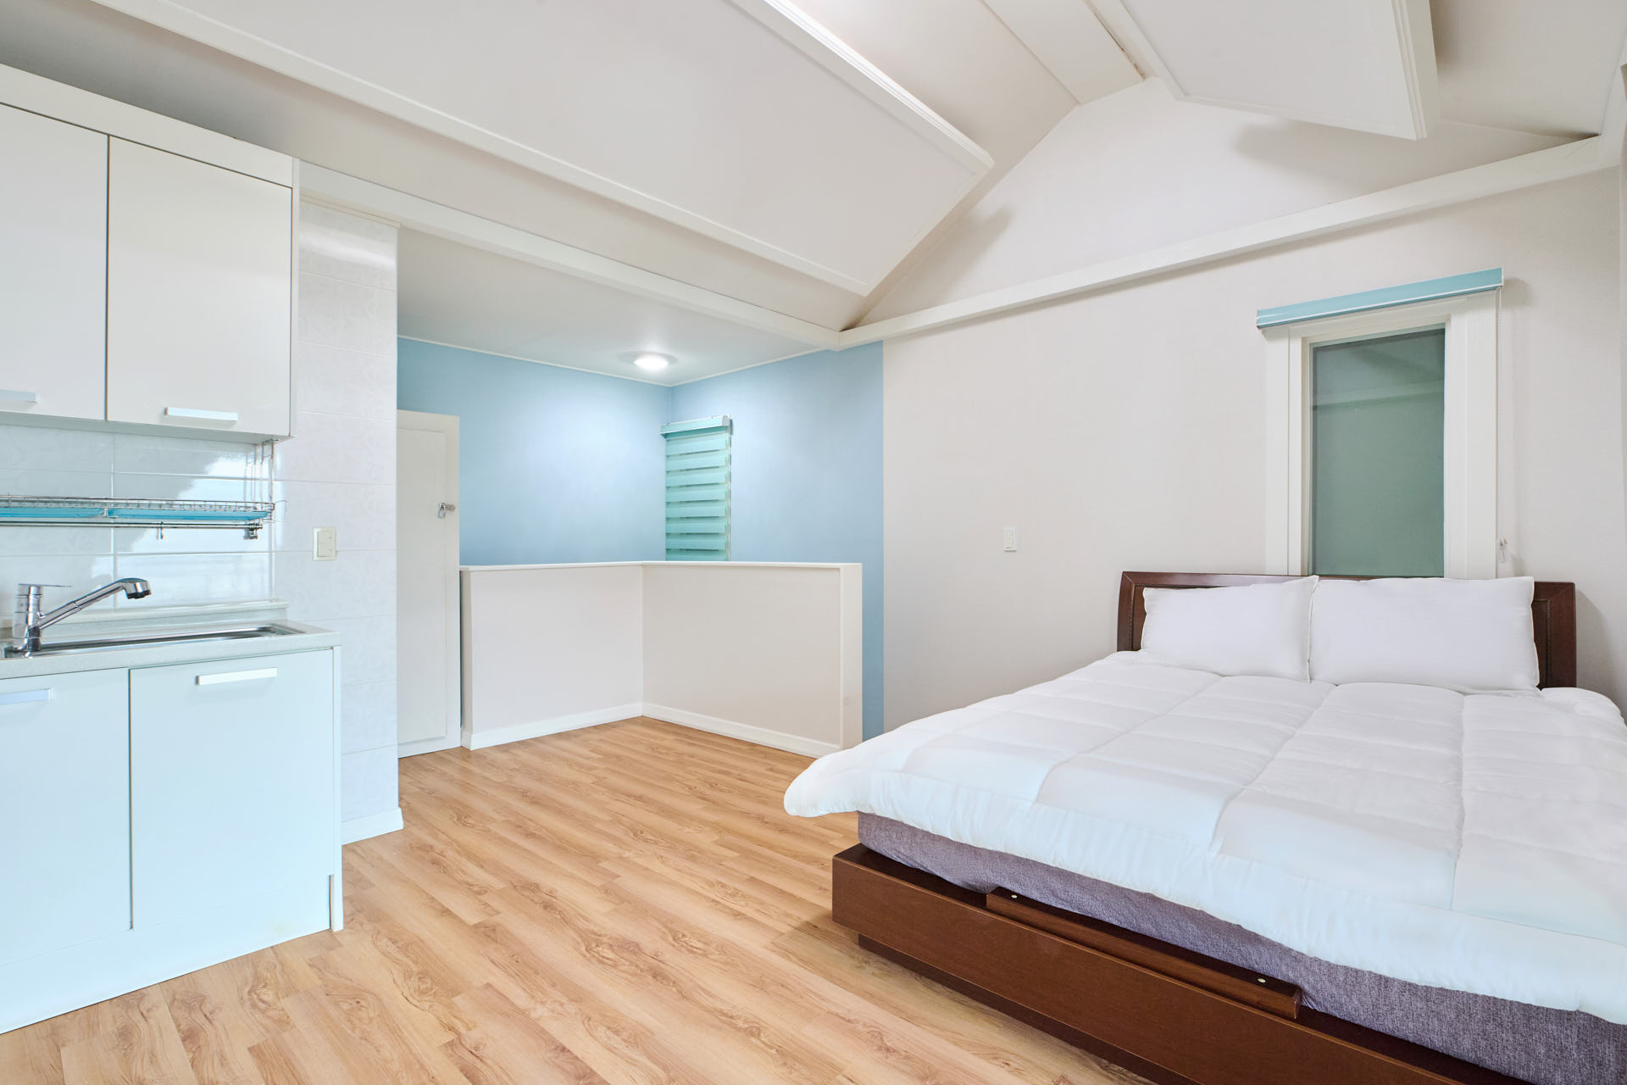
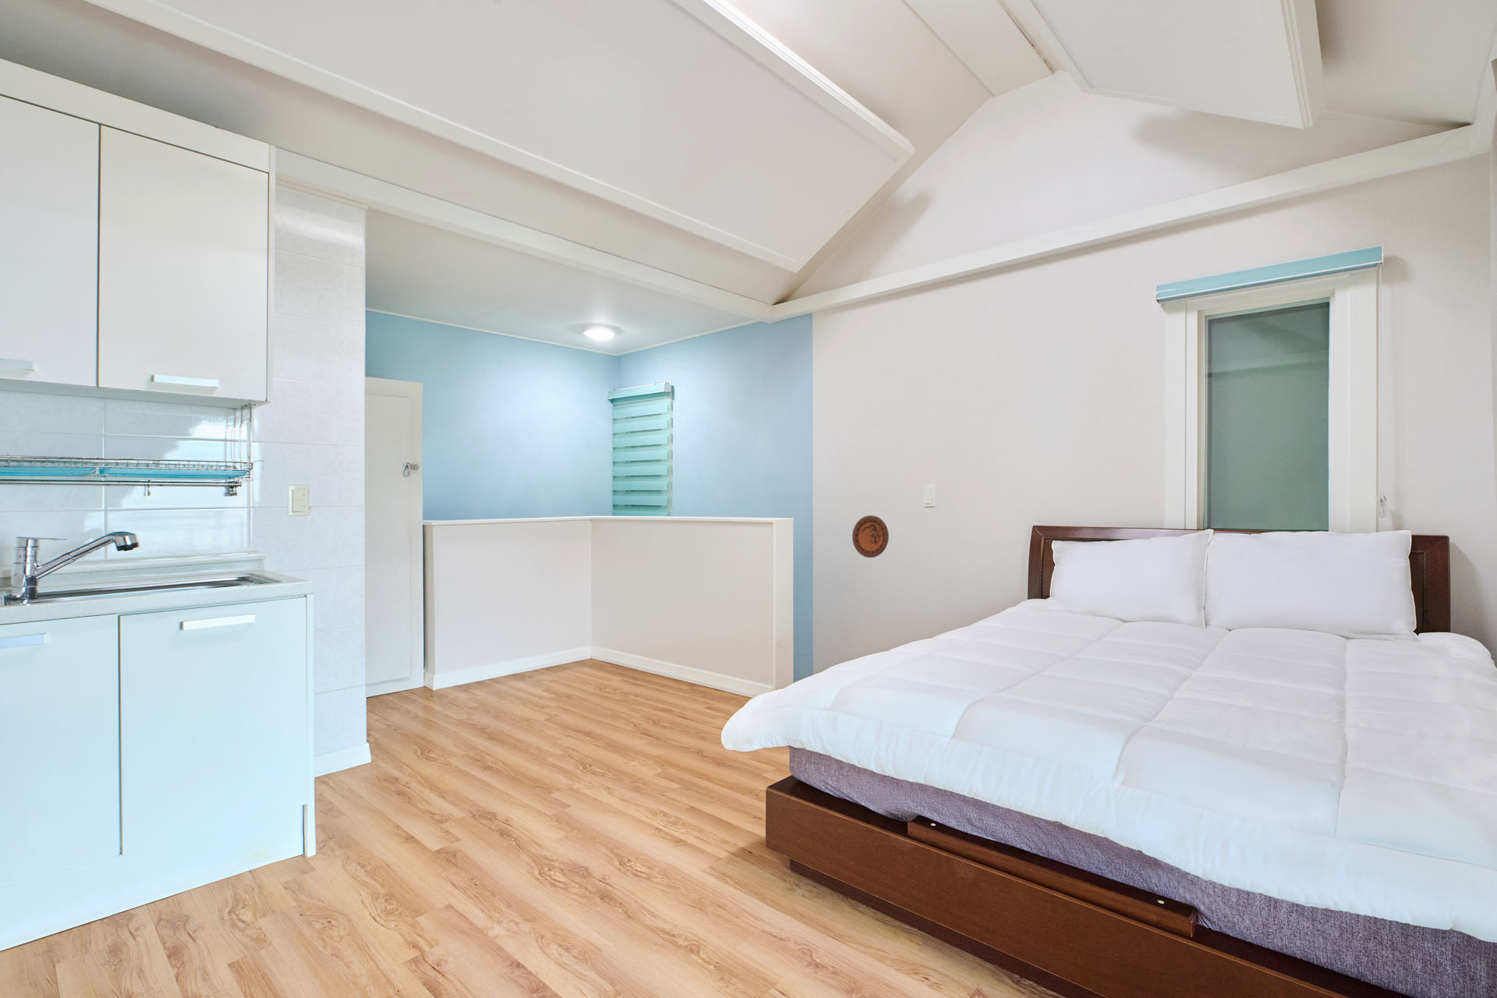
+ decorative plate (870, 537)
